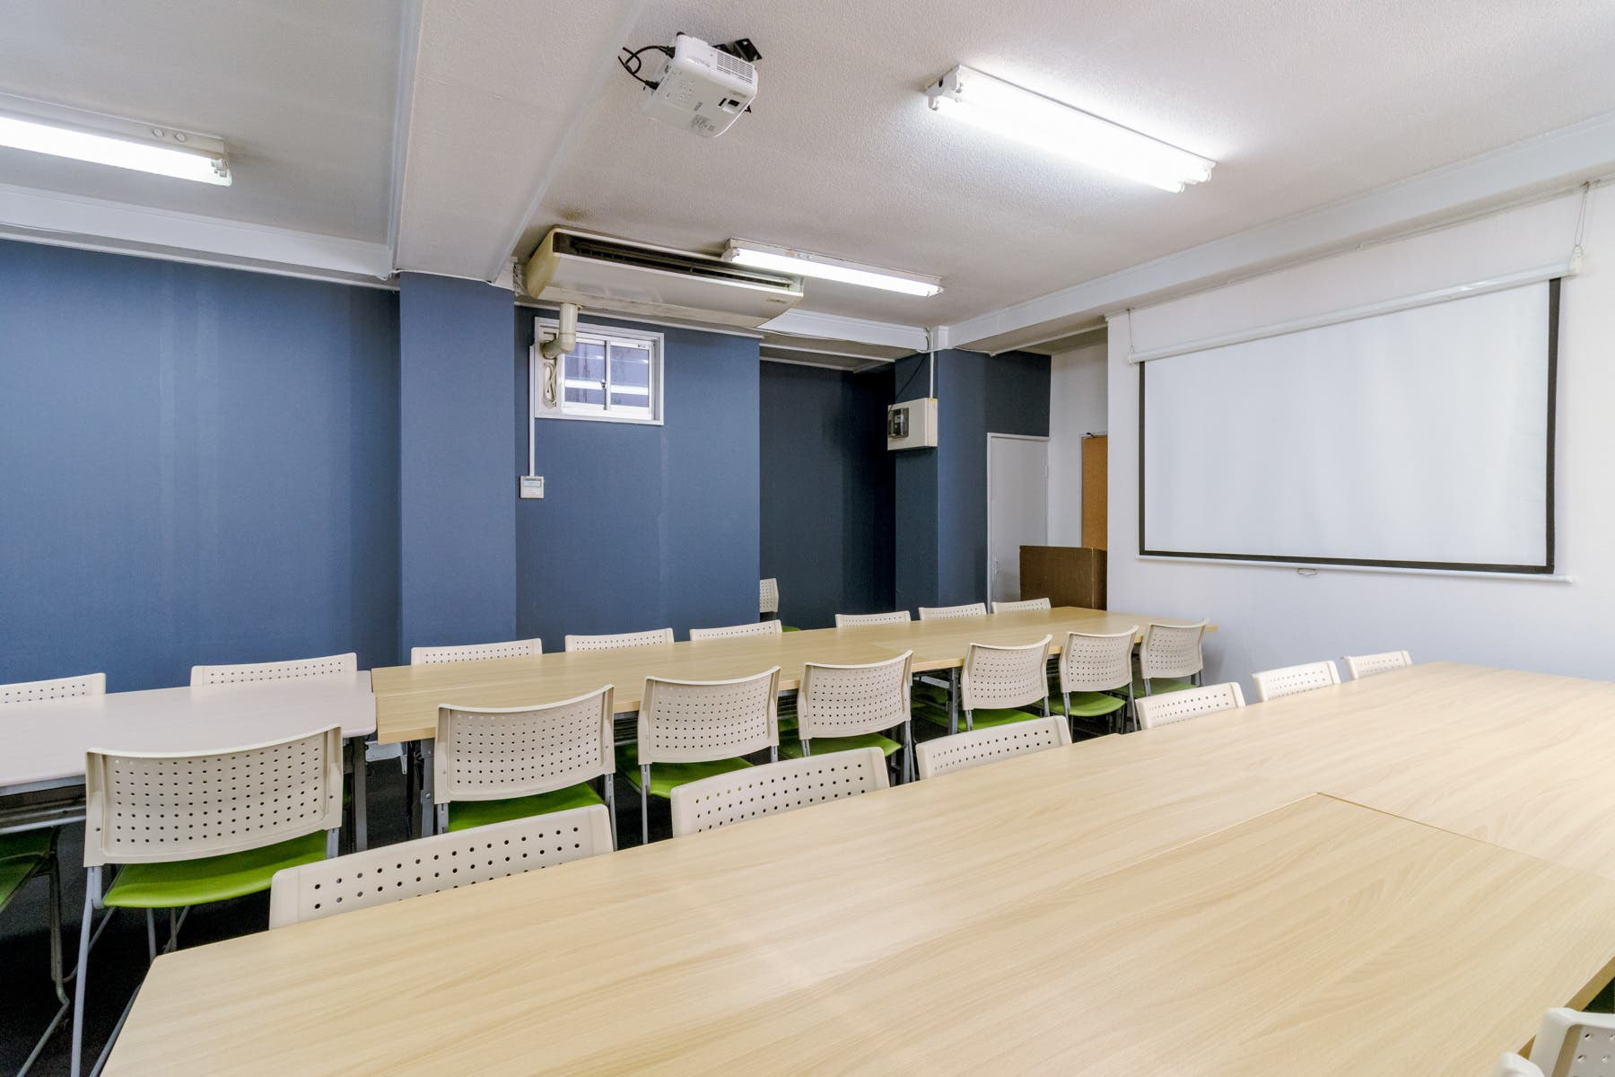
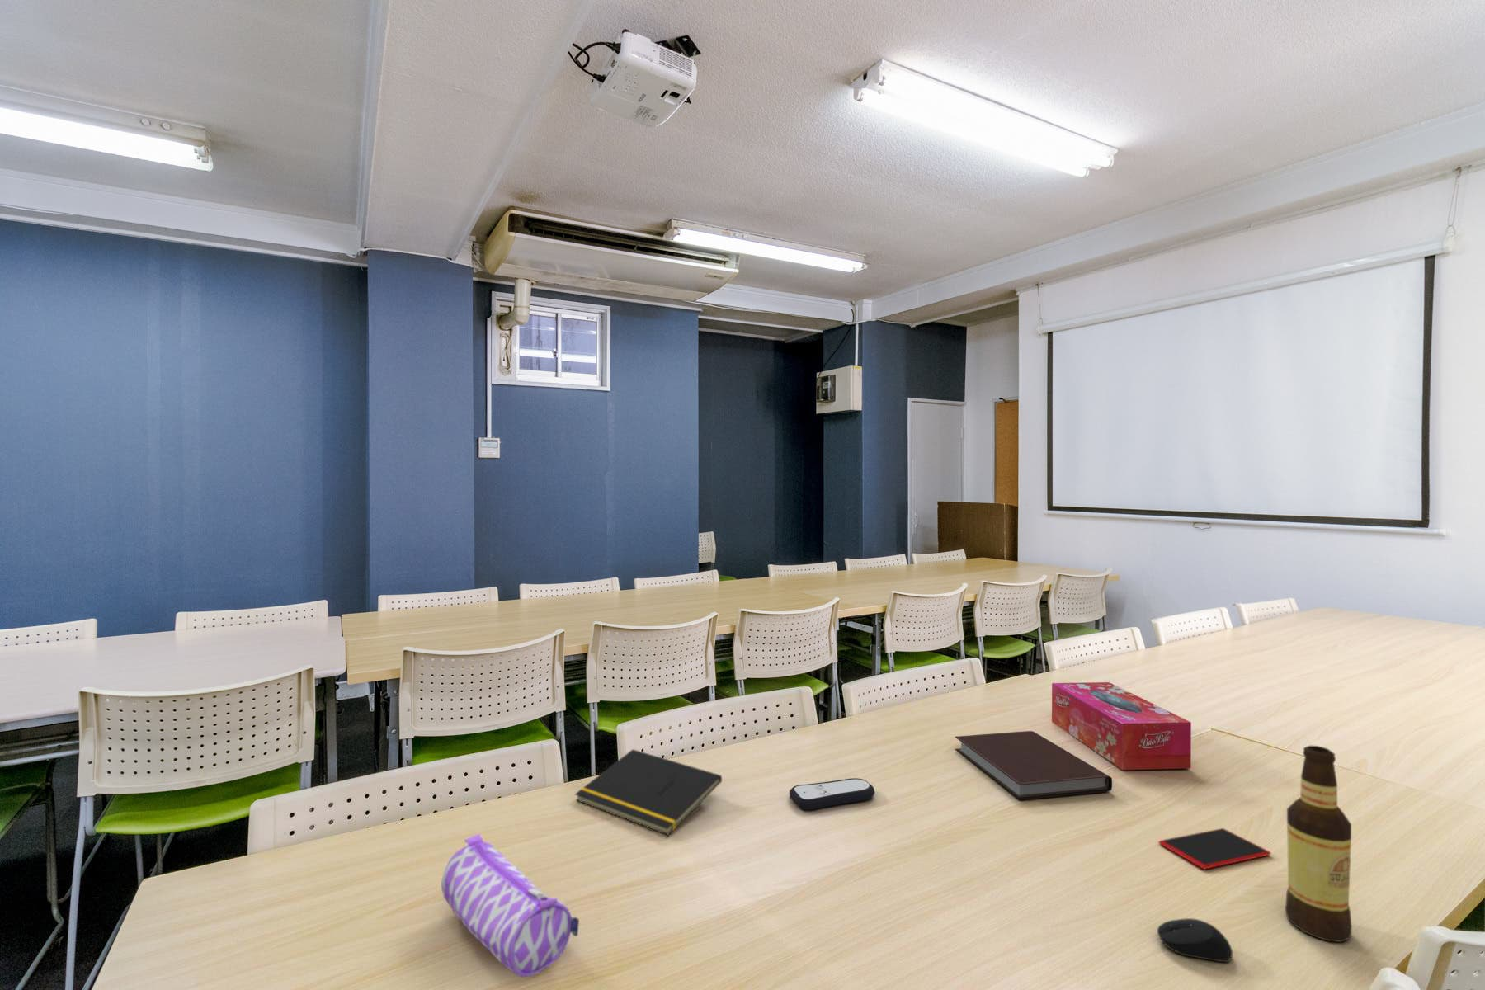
+ smartphone (1213, 847)
+ bottle (1318, 838)
+ remote control (832, 792)
+ computer mouse (1193, 936)
+ notebook (1028, 761)
+ pencil case (503, 902)
+ tissue box (1115, 722)
+ notepad (649, 787)
